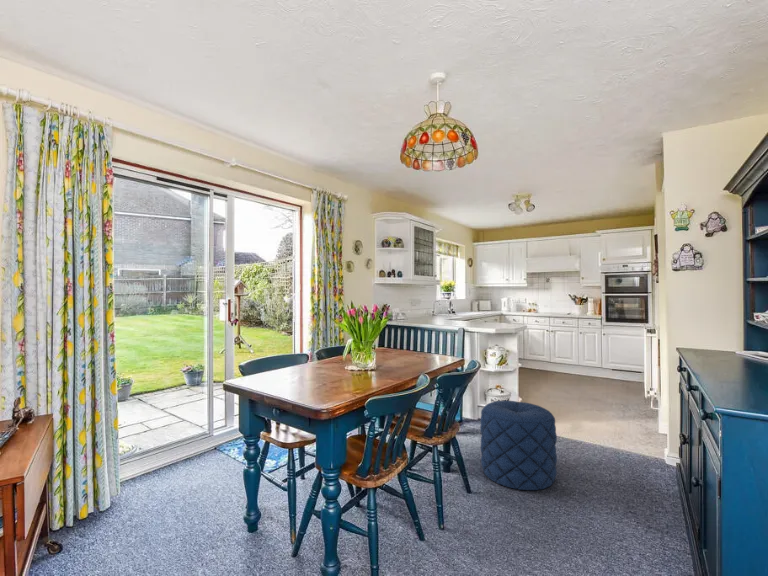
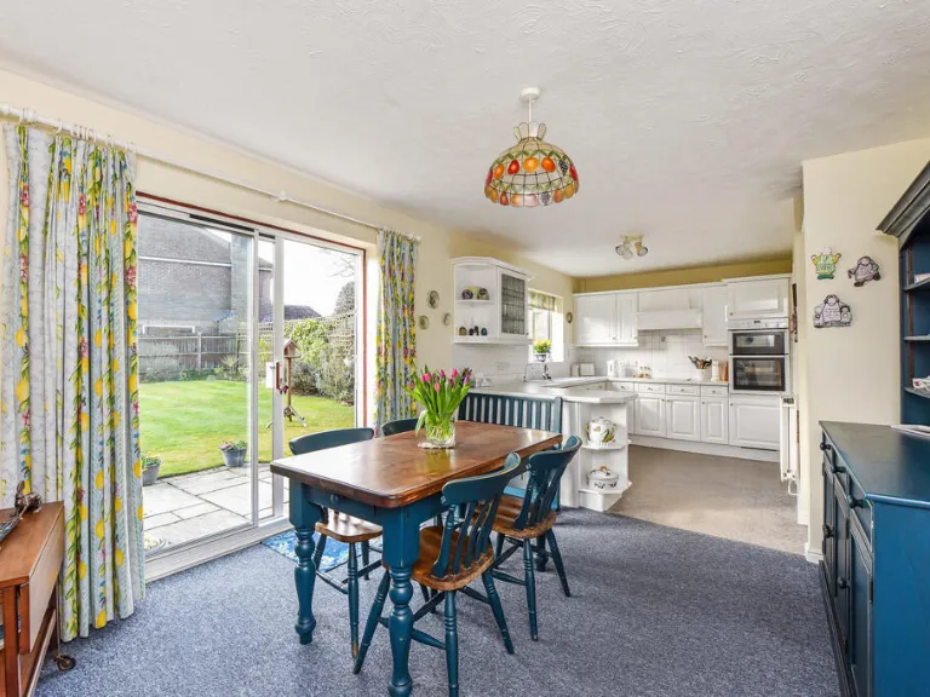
- pouf (517, 440)
